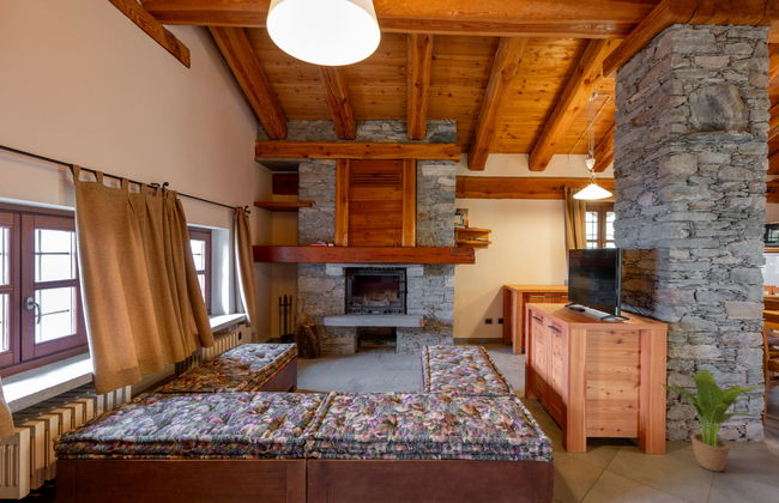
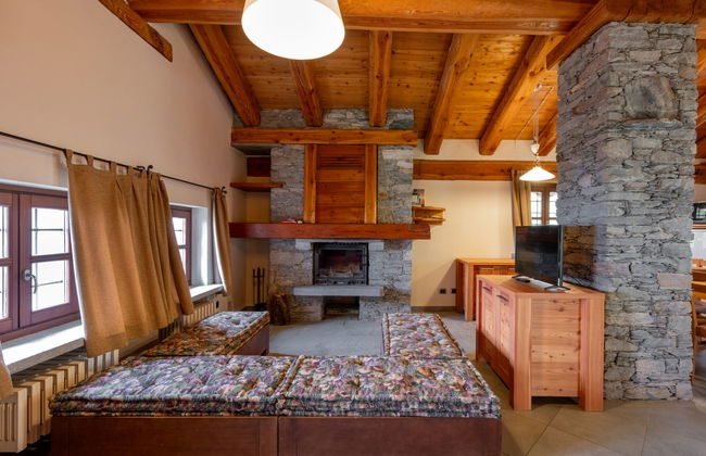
- potted plant (720, 419)
